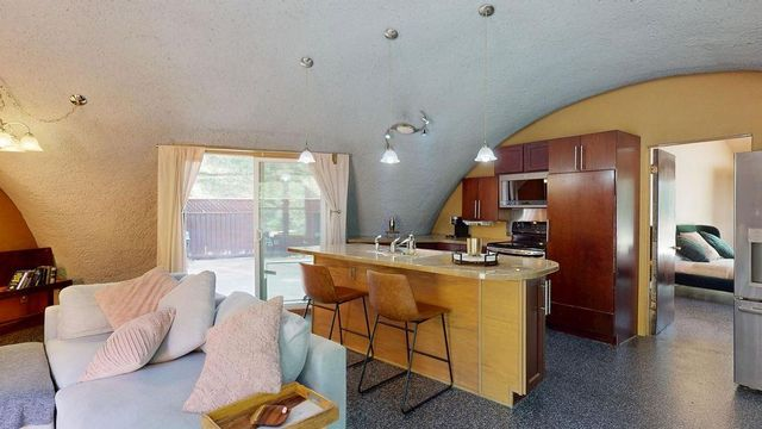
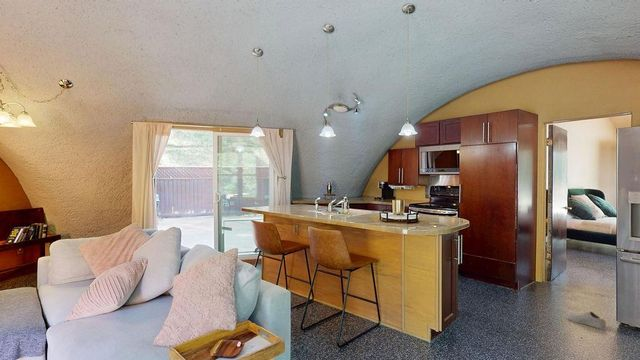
+ shoe (586, 317)
